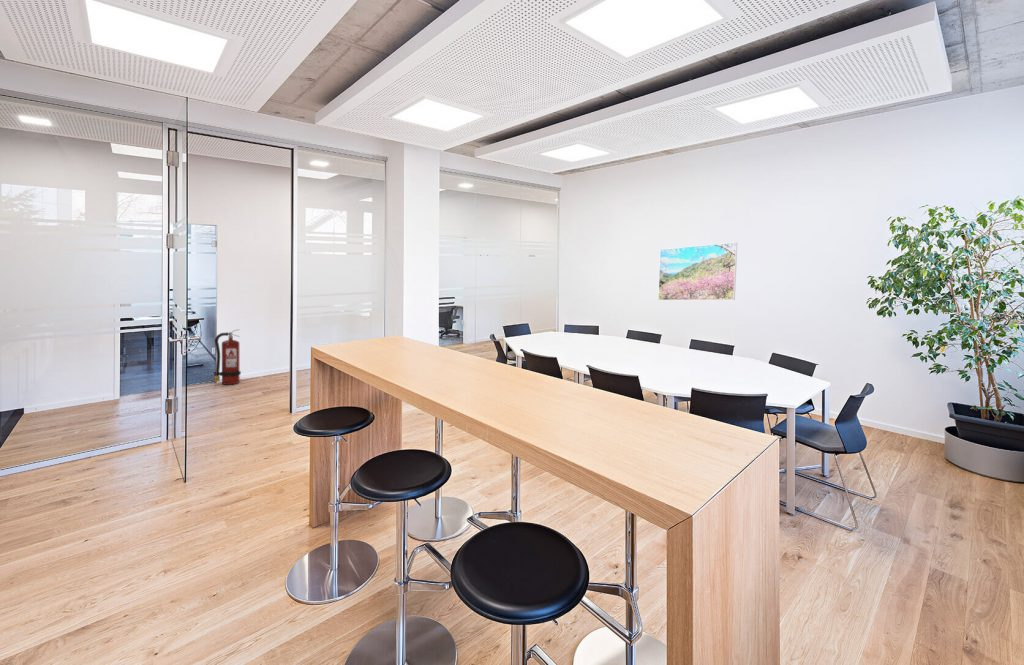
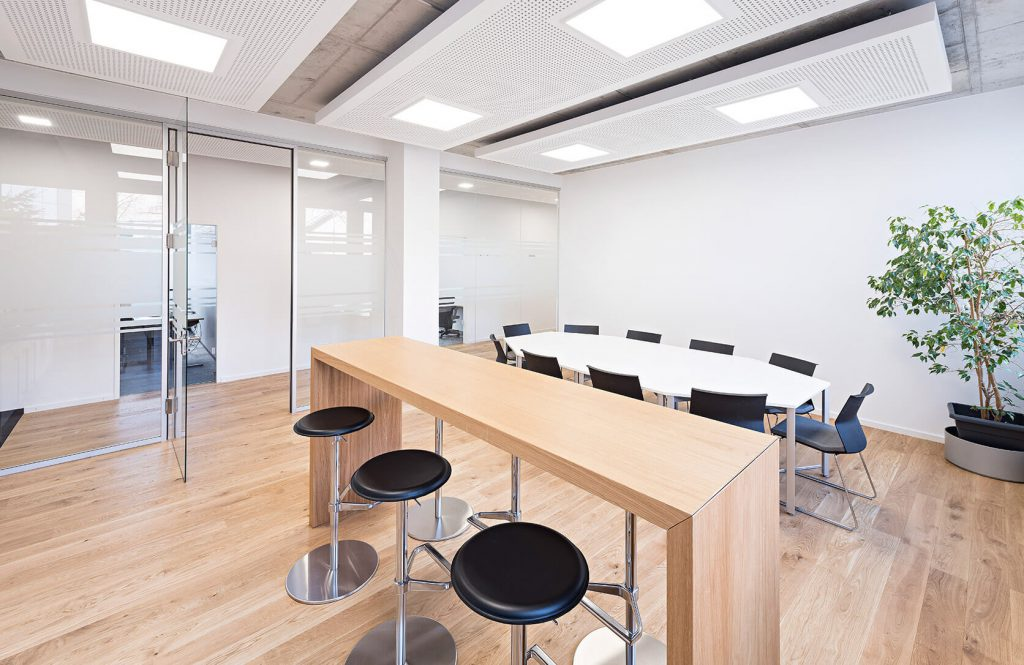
- fire extinguisher (227, 356)
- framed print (695, 273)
